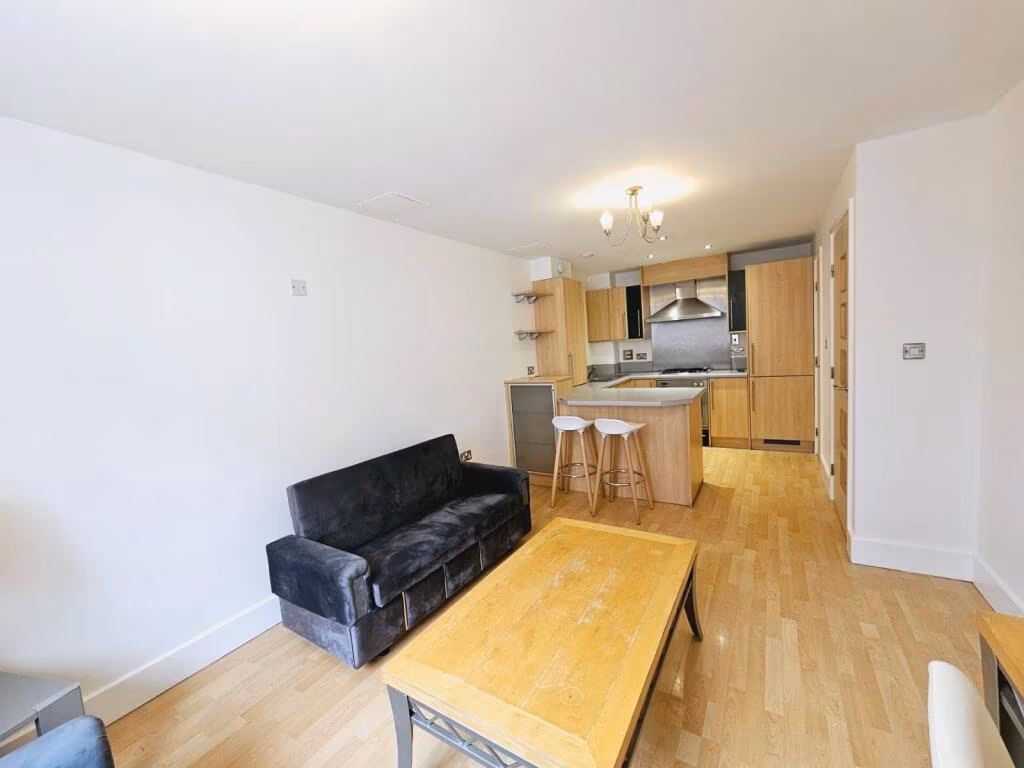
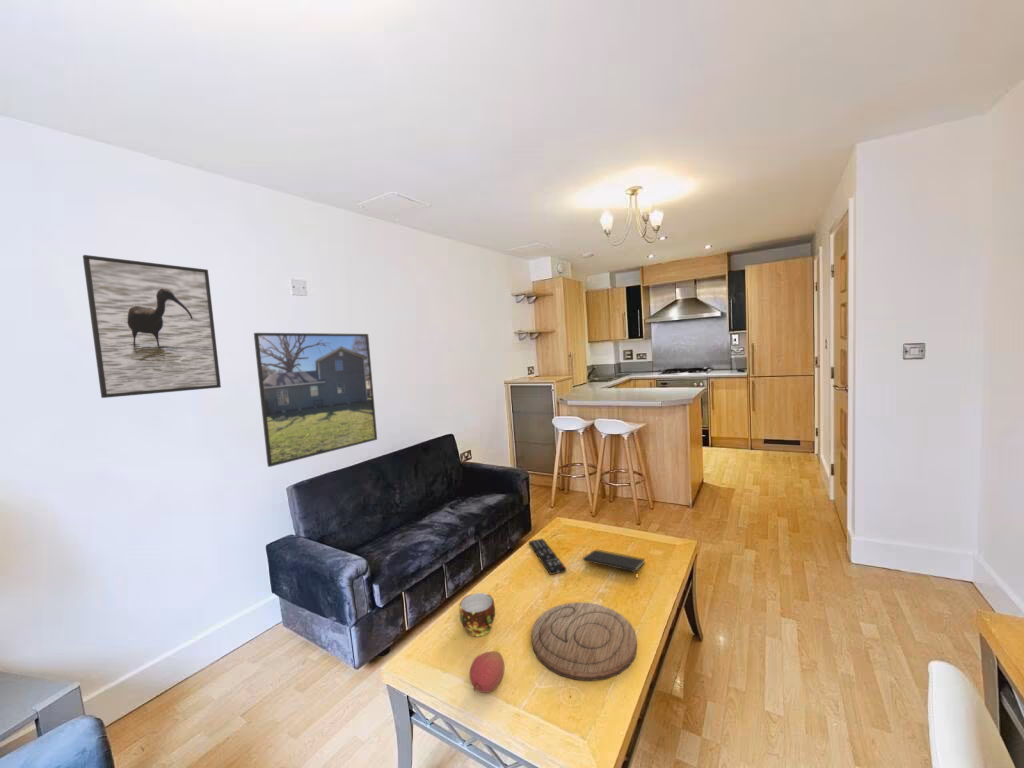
+ remote control (546, 554)
+ fruit (487, 671)
+ cutting board (583, 636)
+ cup (479, 616)
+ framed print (323, 393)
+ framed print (159, 328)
+ notepad (614, 559)
